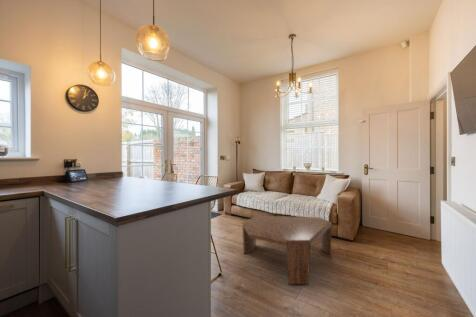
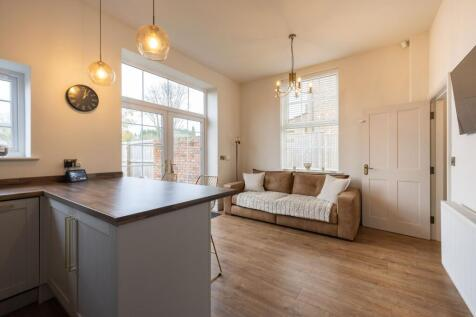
- coffee table (289, 241)
